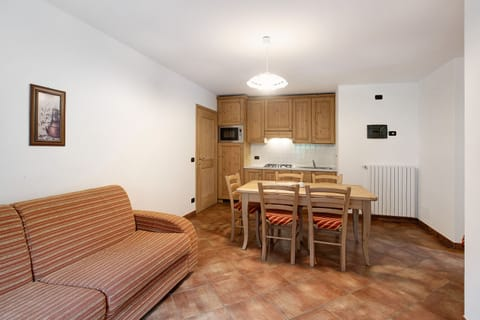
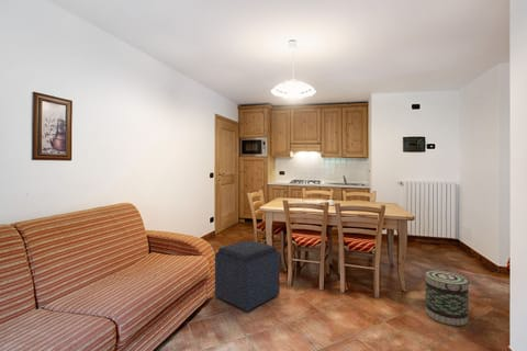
+ basket (447, 295)
+ ottoman (247, 270)
